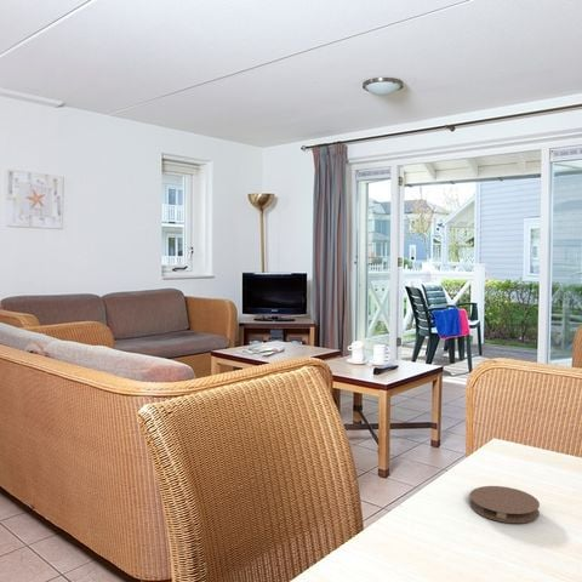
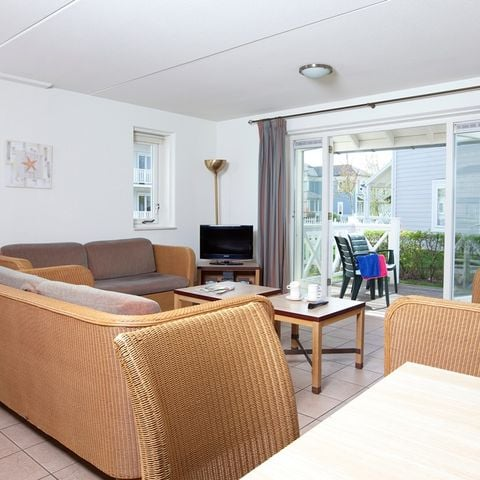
- coaster (503, 503)
